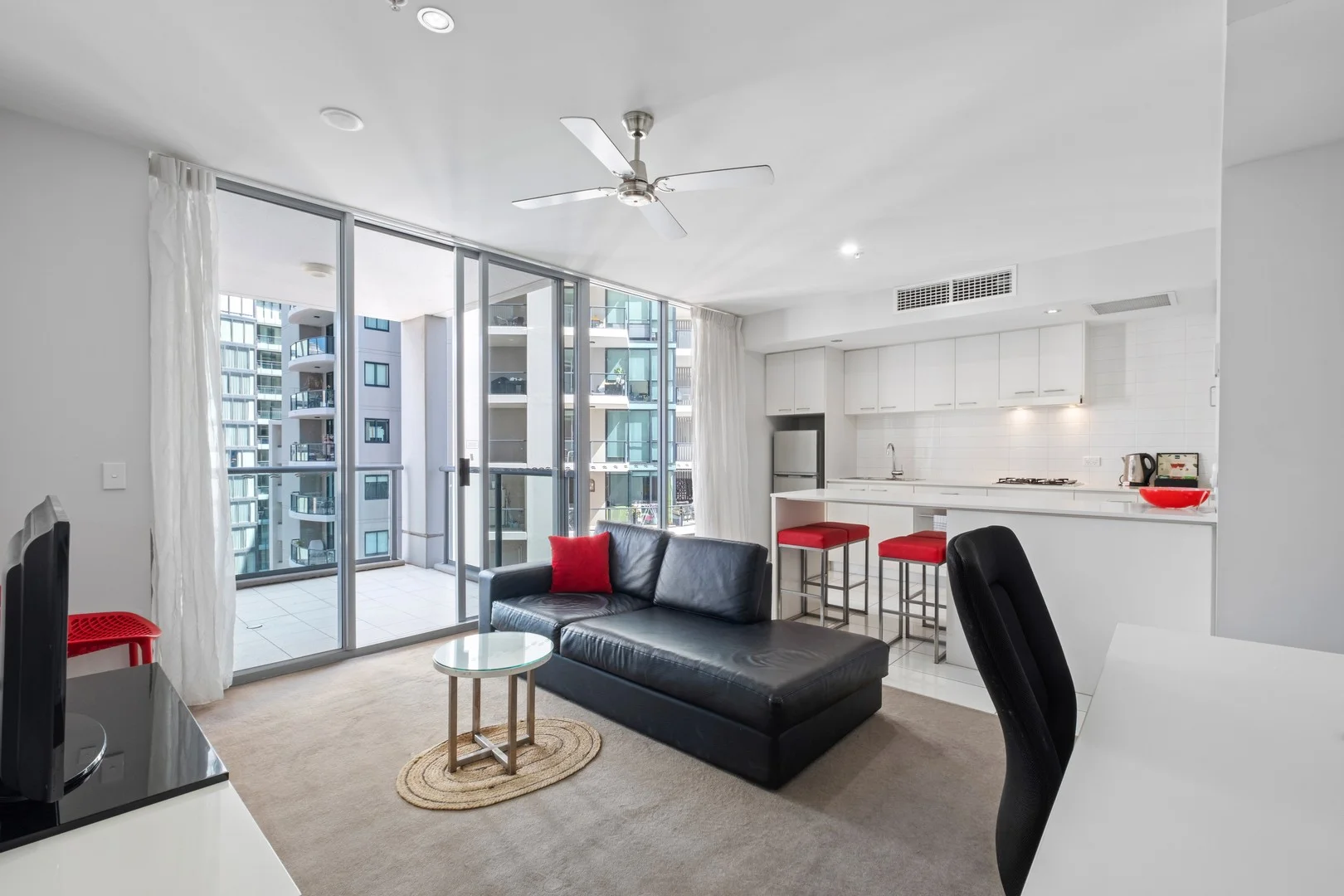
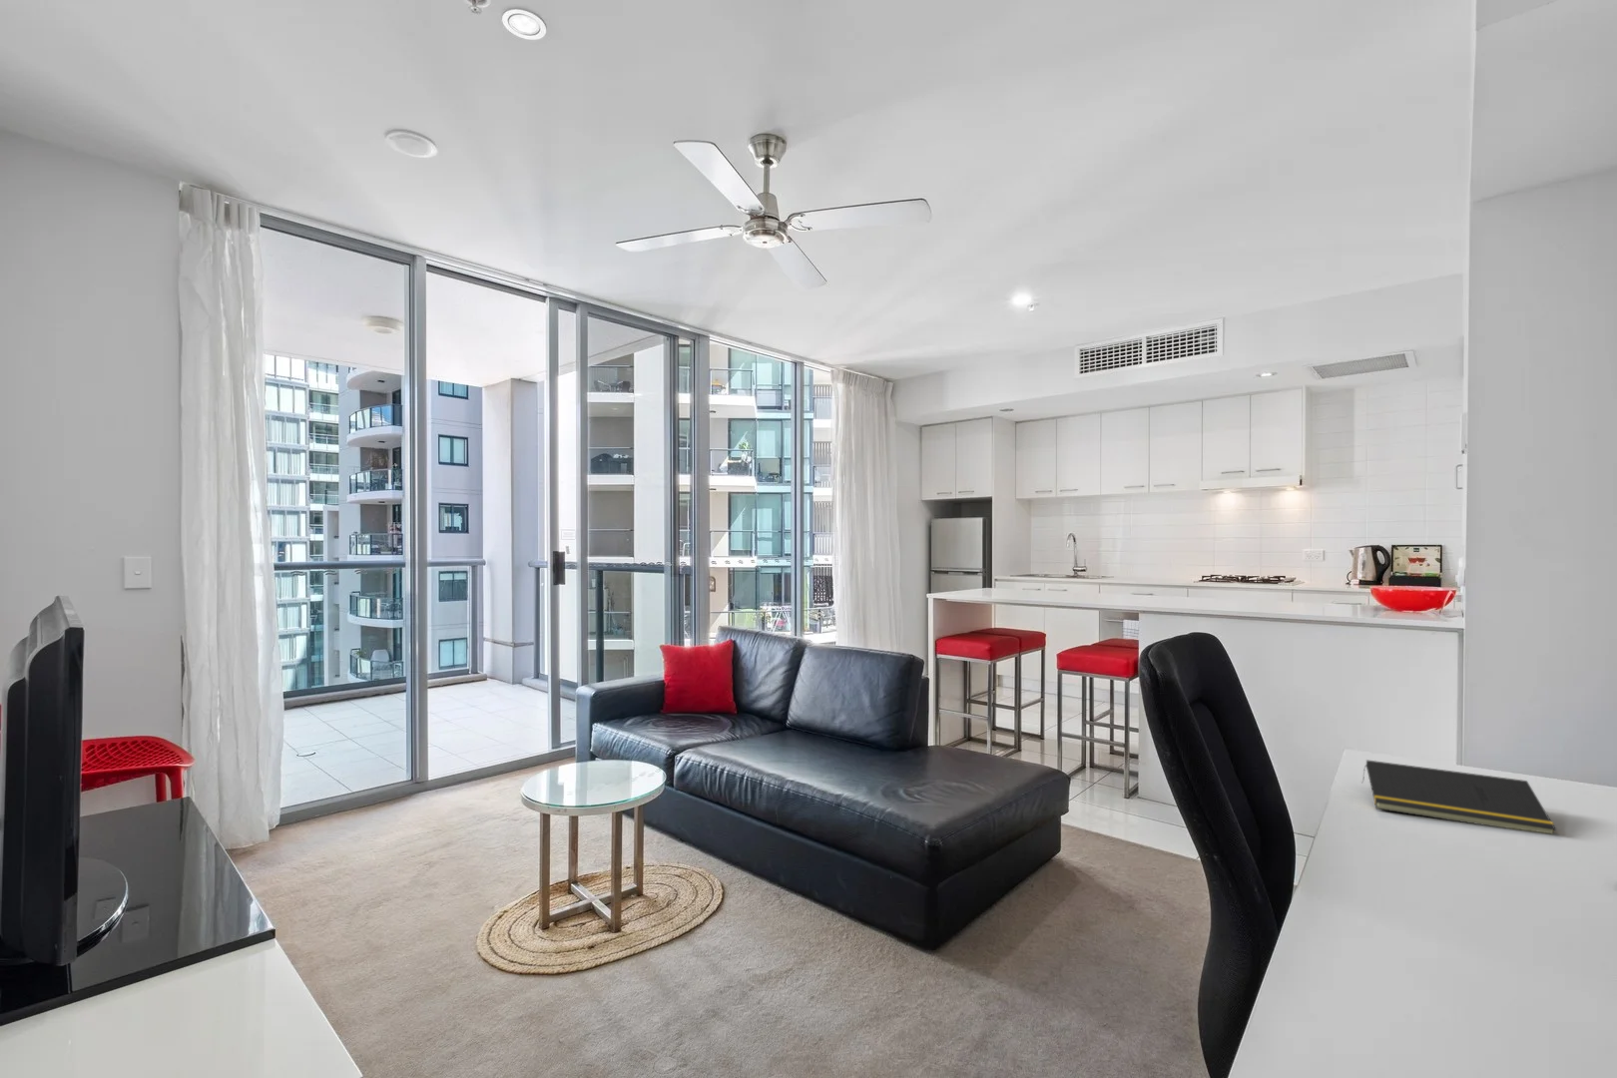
+ notepad (1451, 794)
